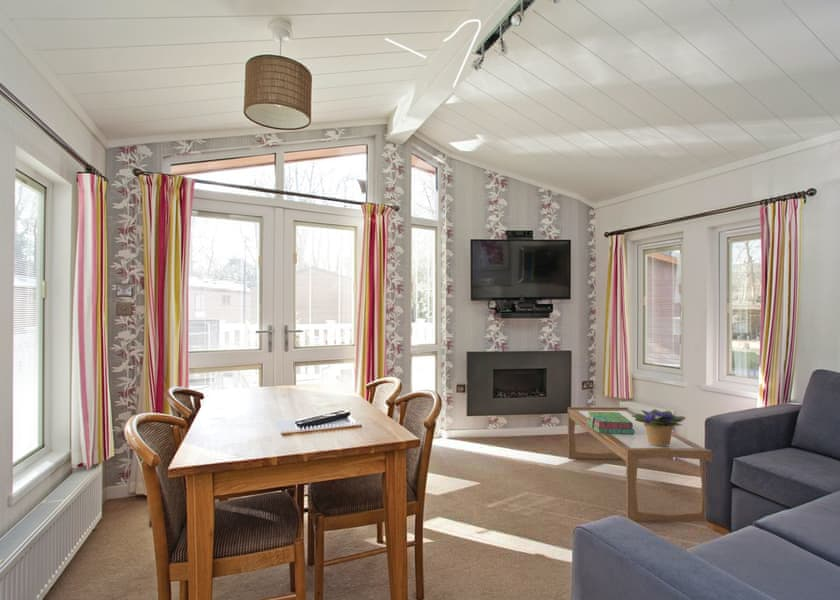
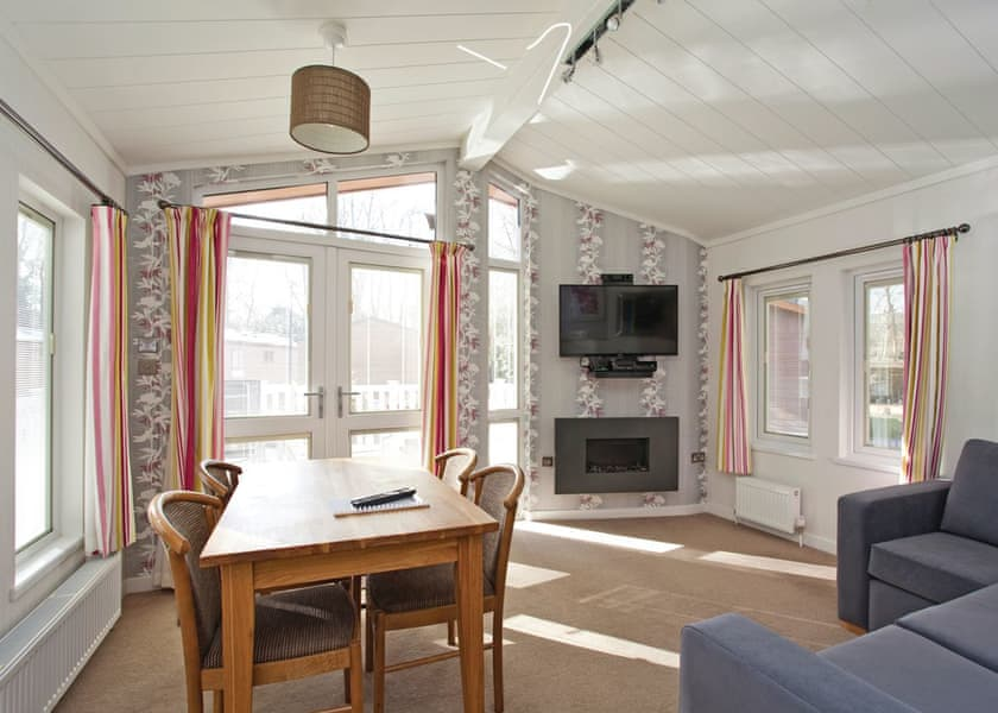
- coffee table (627, 454)
- stack of books (609, 420)
- potted flower (659, 426)
